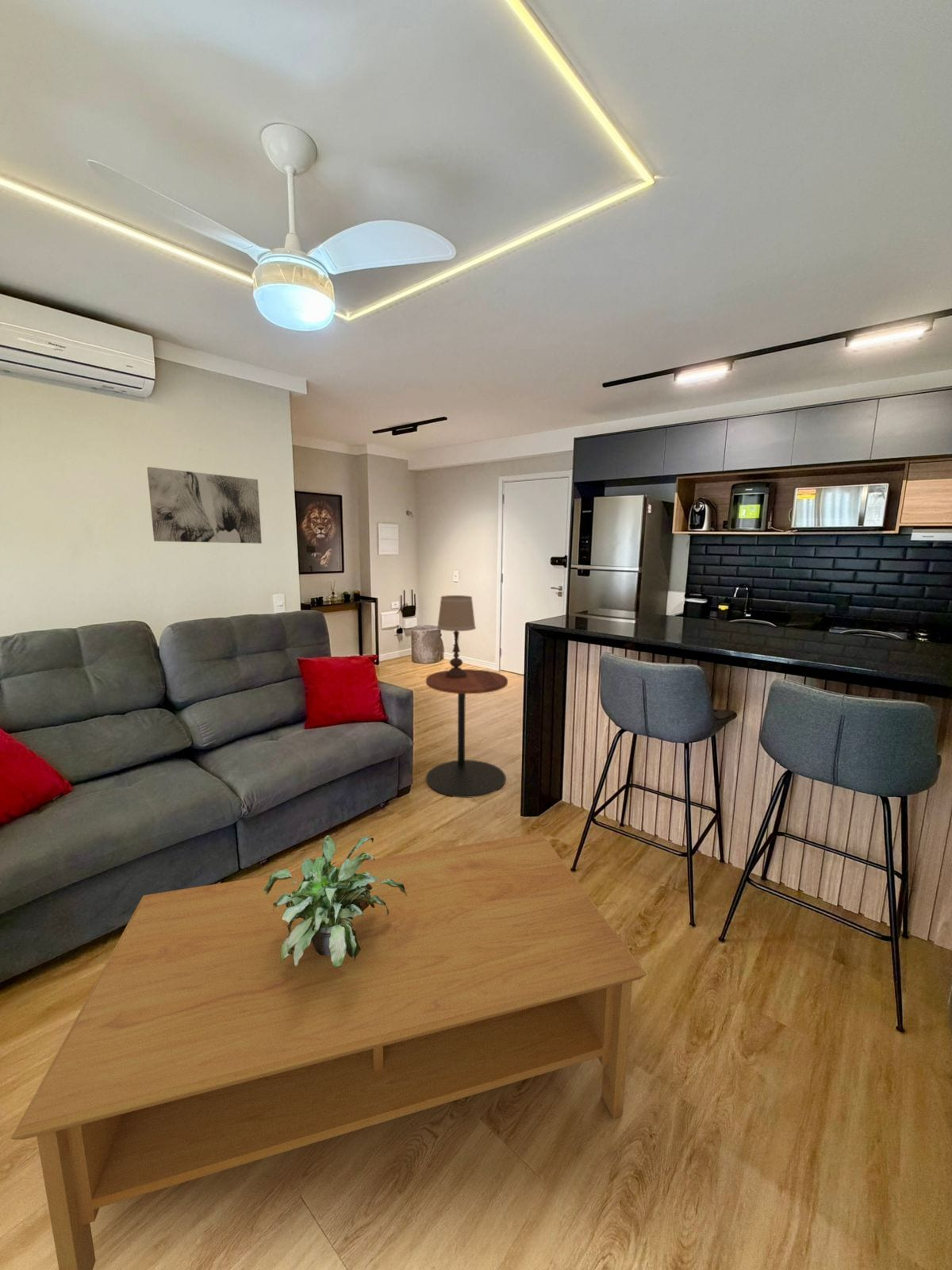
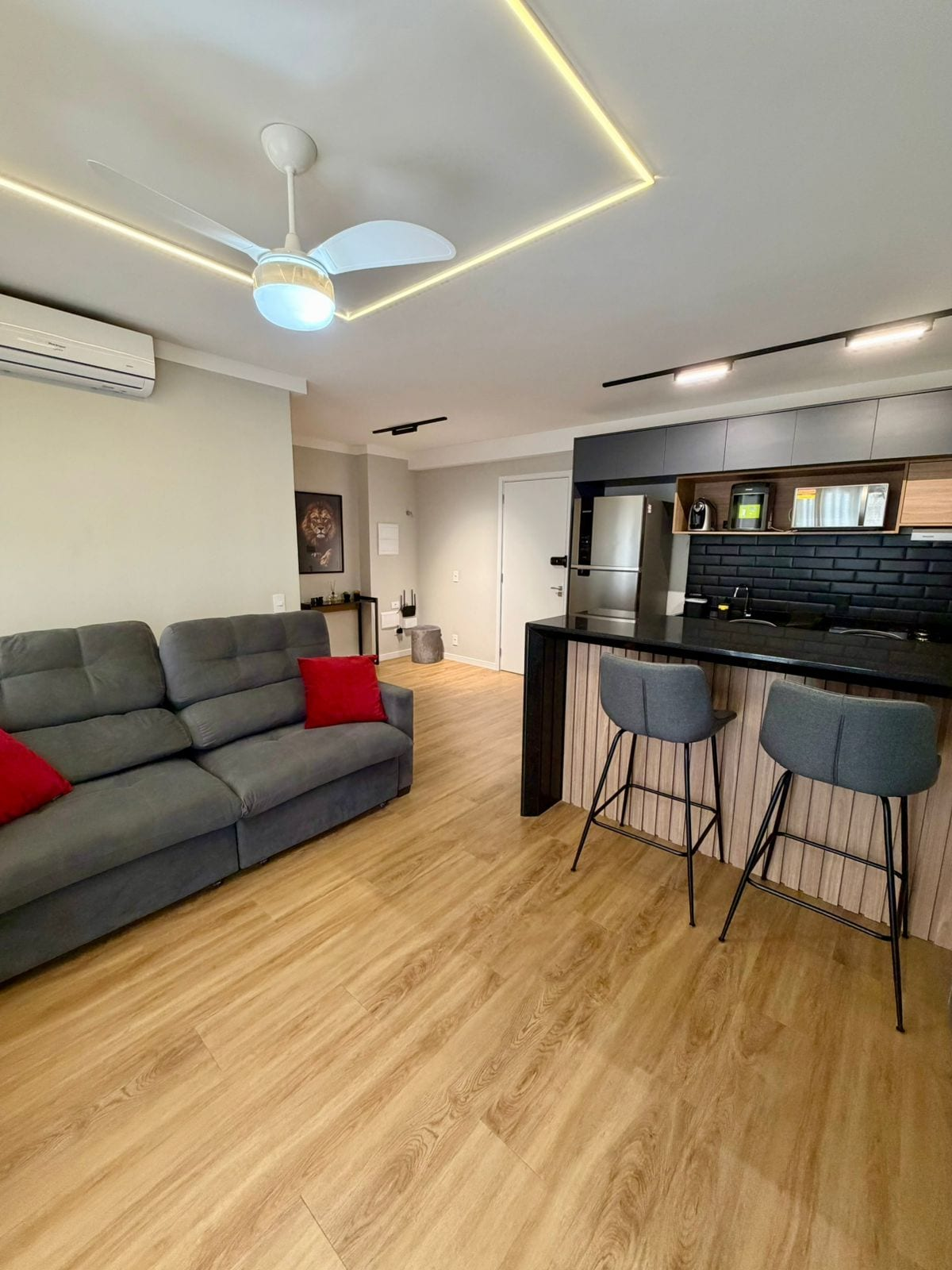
- table lamp (456, 636)
- wall art (209, 508)
- coffee table (373, 1000)
- potted plant (333, 900)
- side table (464, 729)
